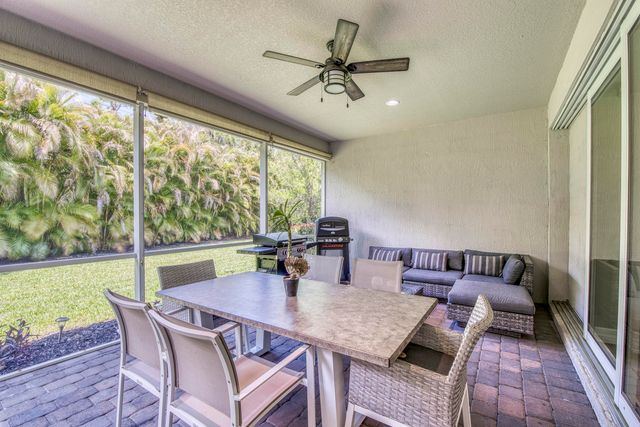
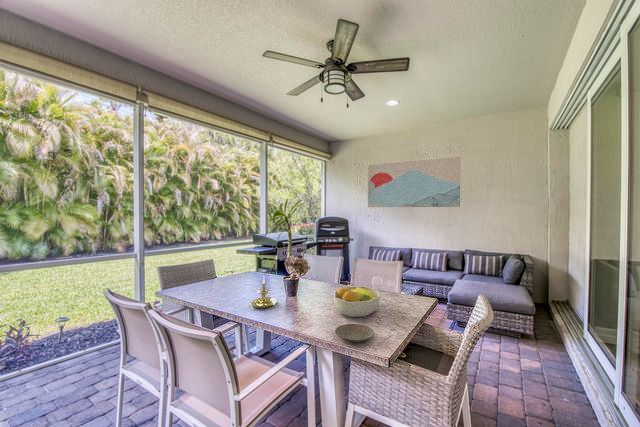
+ fruit bowl (356, 297)
+ wall art (410, 184)
+ candle holder (262, 290)
+ plate (354, 334)
